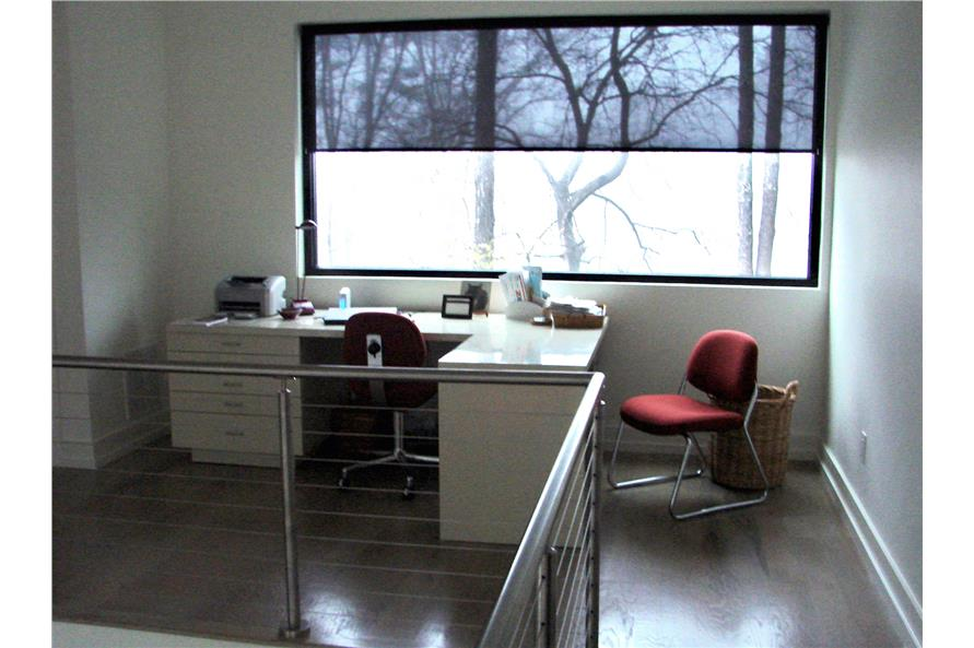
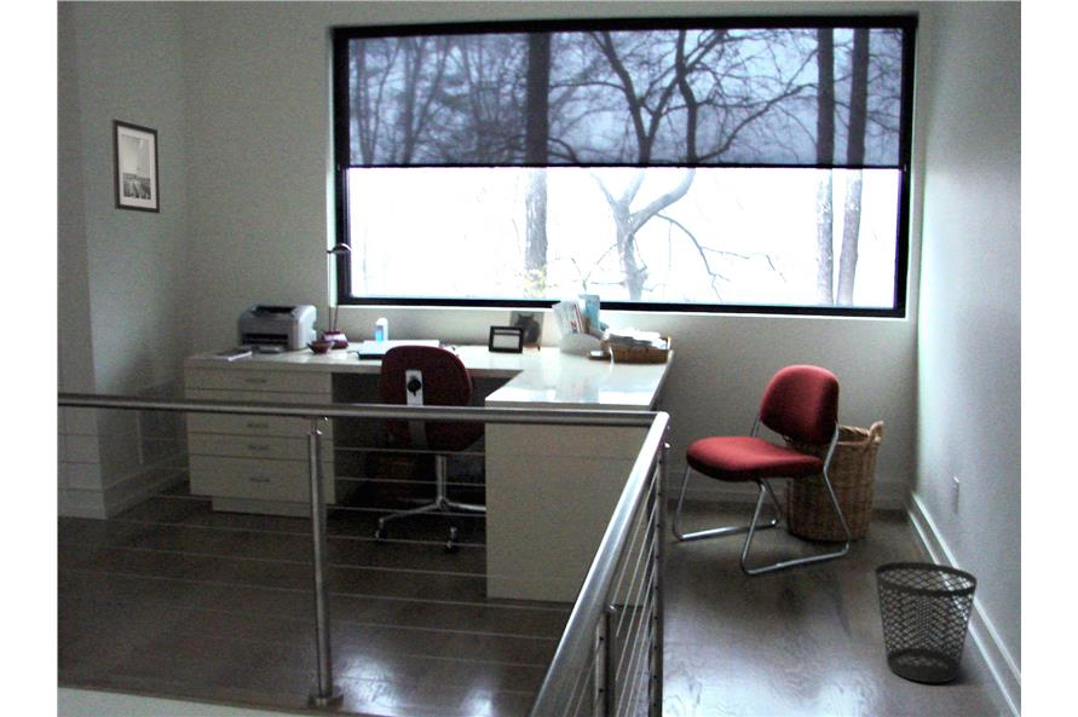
+ wall art (136, 168)
+ wastebasket (923, 623)
